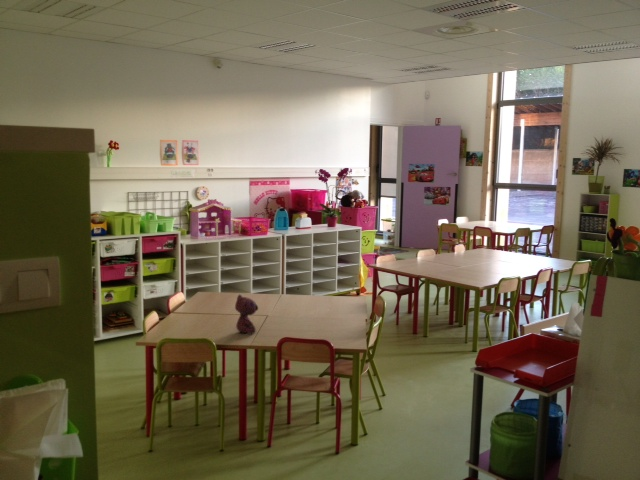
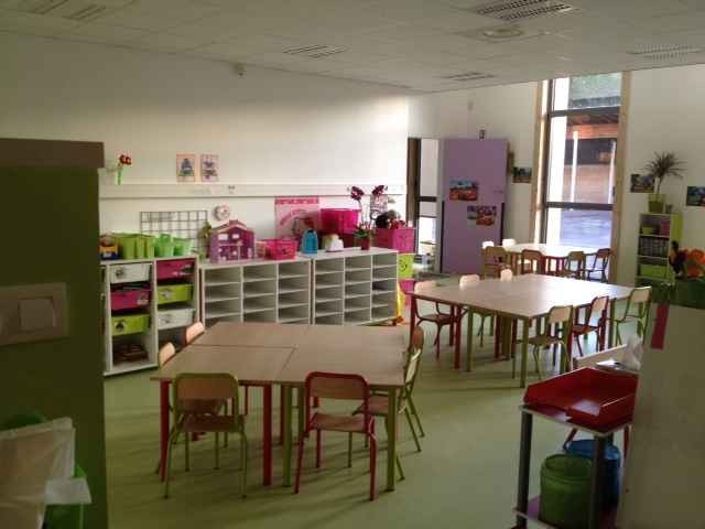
- teddy bear (246, 314)
